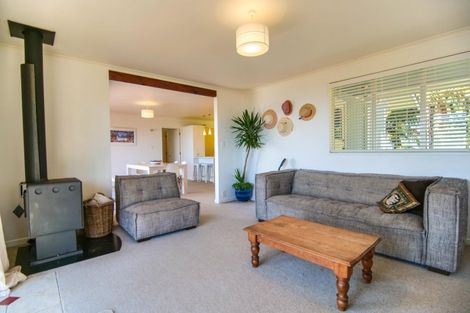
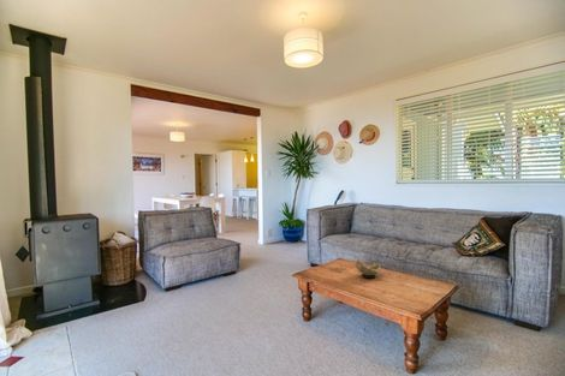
+ decorative bowl (368, 267)
